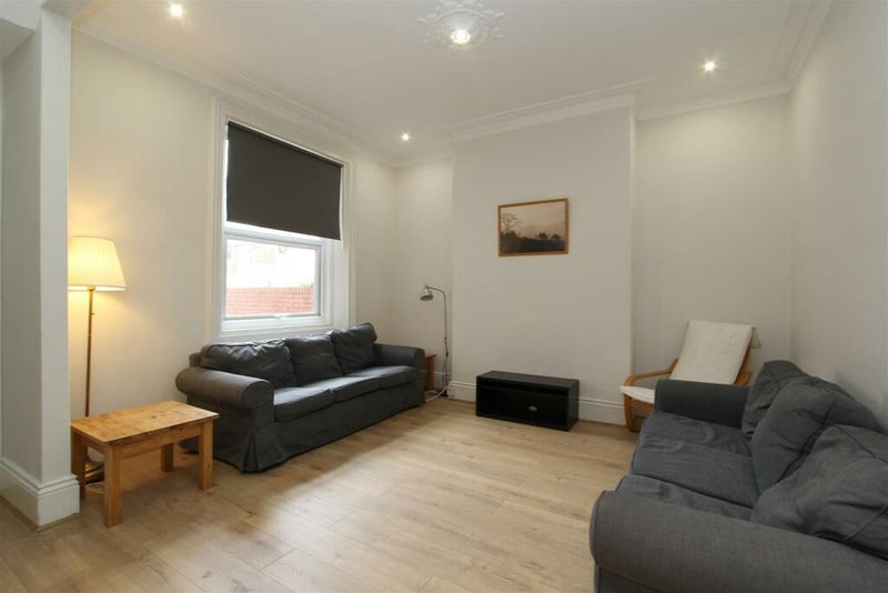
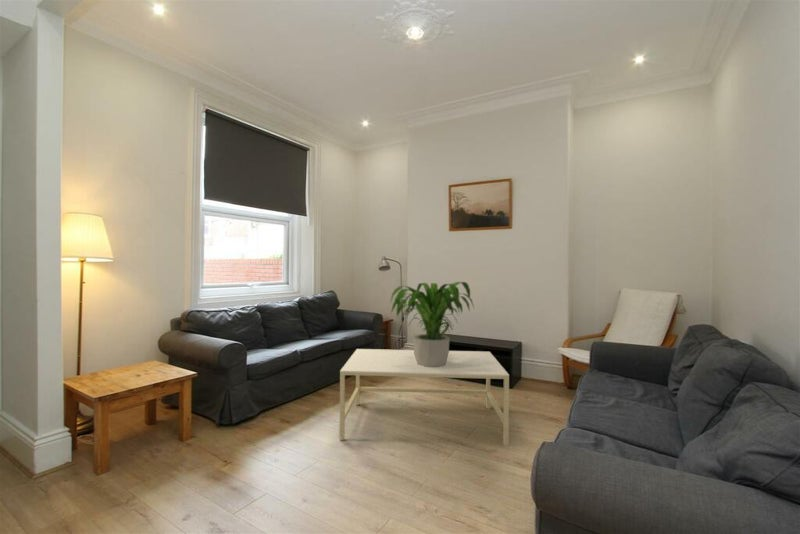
+ coffee table (422, 391)
+ potted plant (433, 321)
